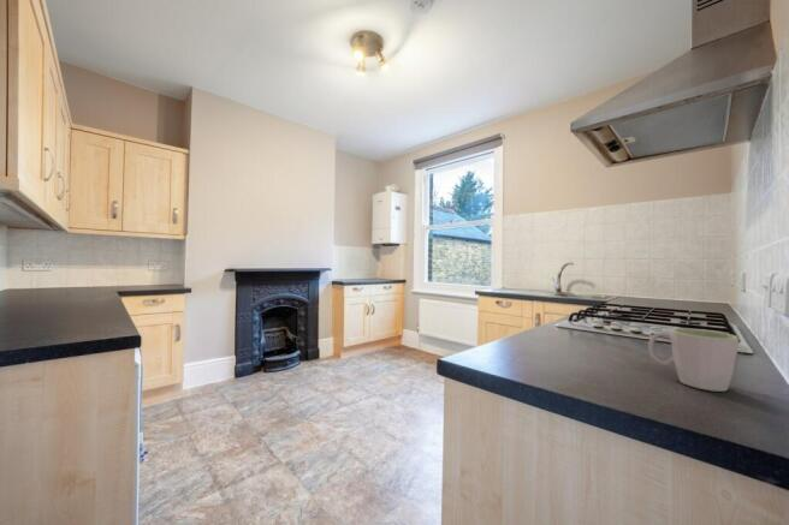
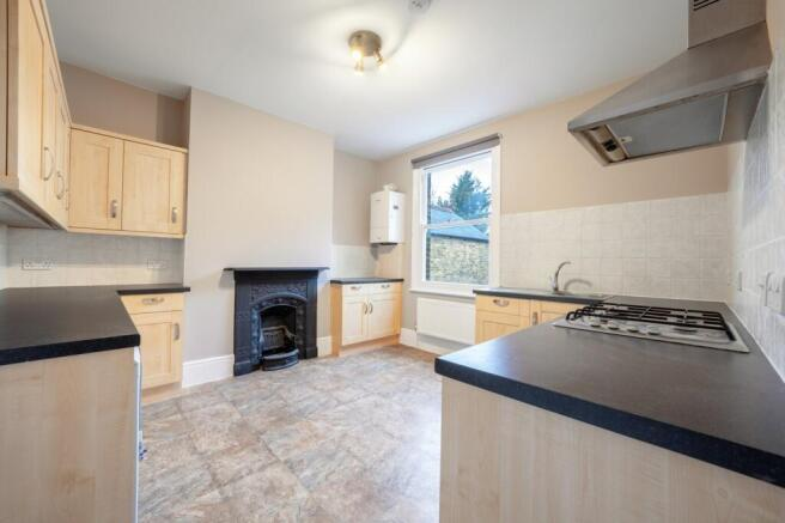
- mug (689, 356)
